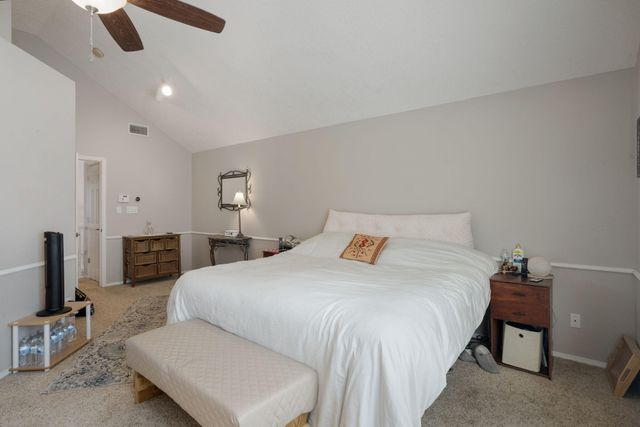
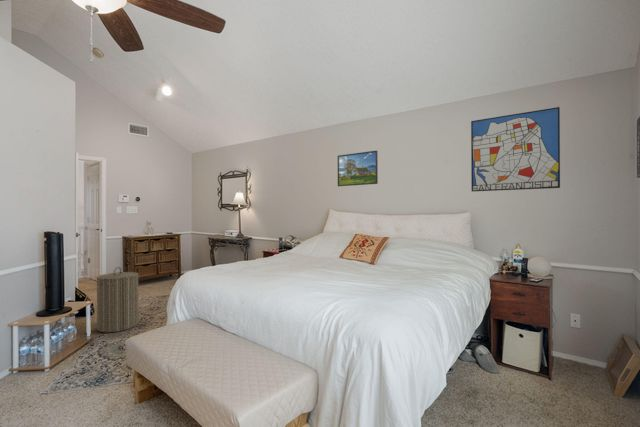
+ laundry hamper (118, 296)
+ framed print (356, 169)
+ wall art (512, 152)
